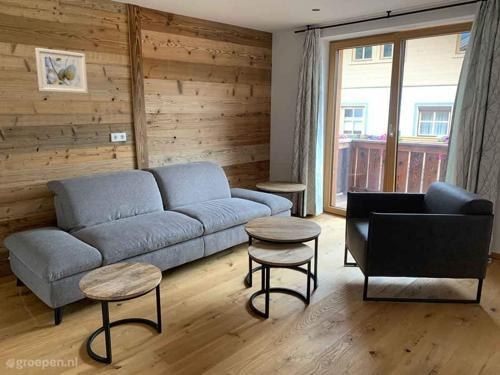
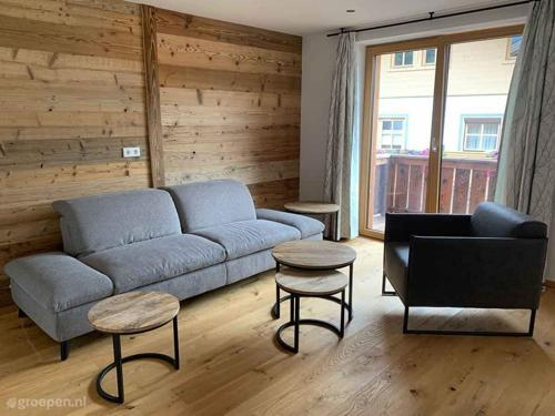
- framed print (62, 71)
